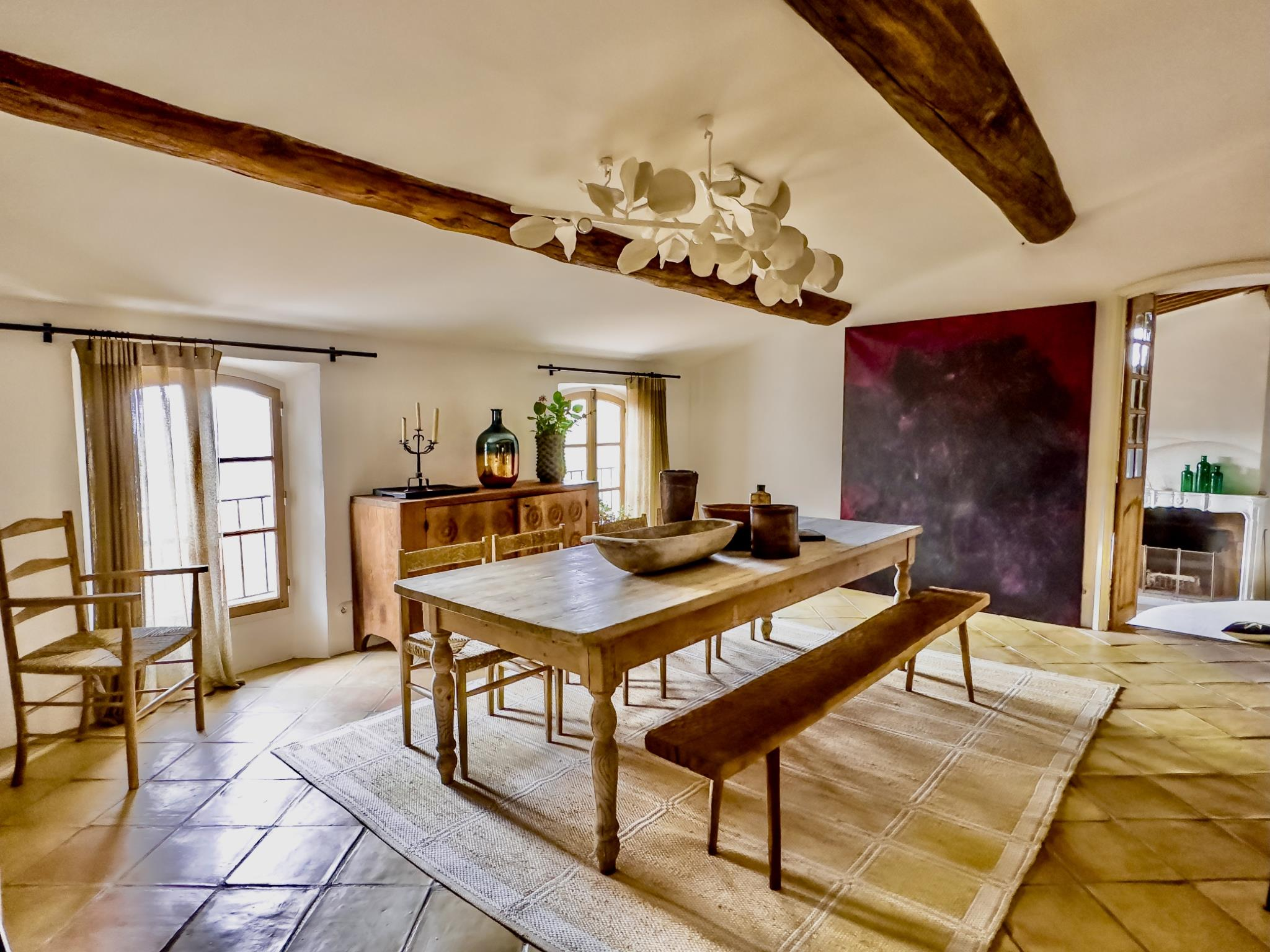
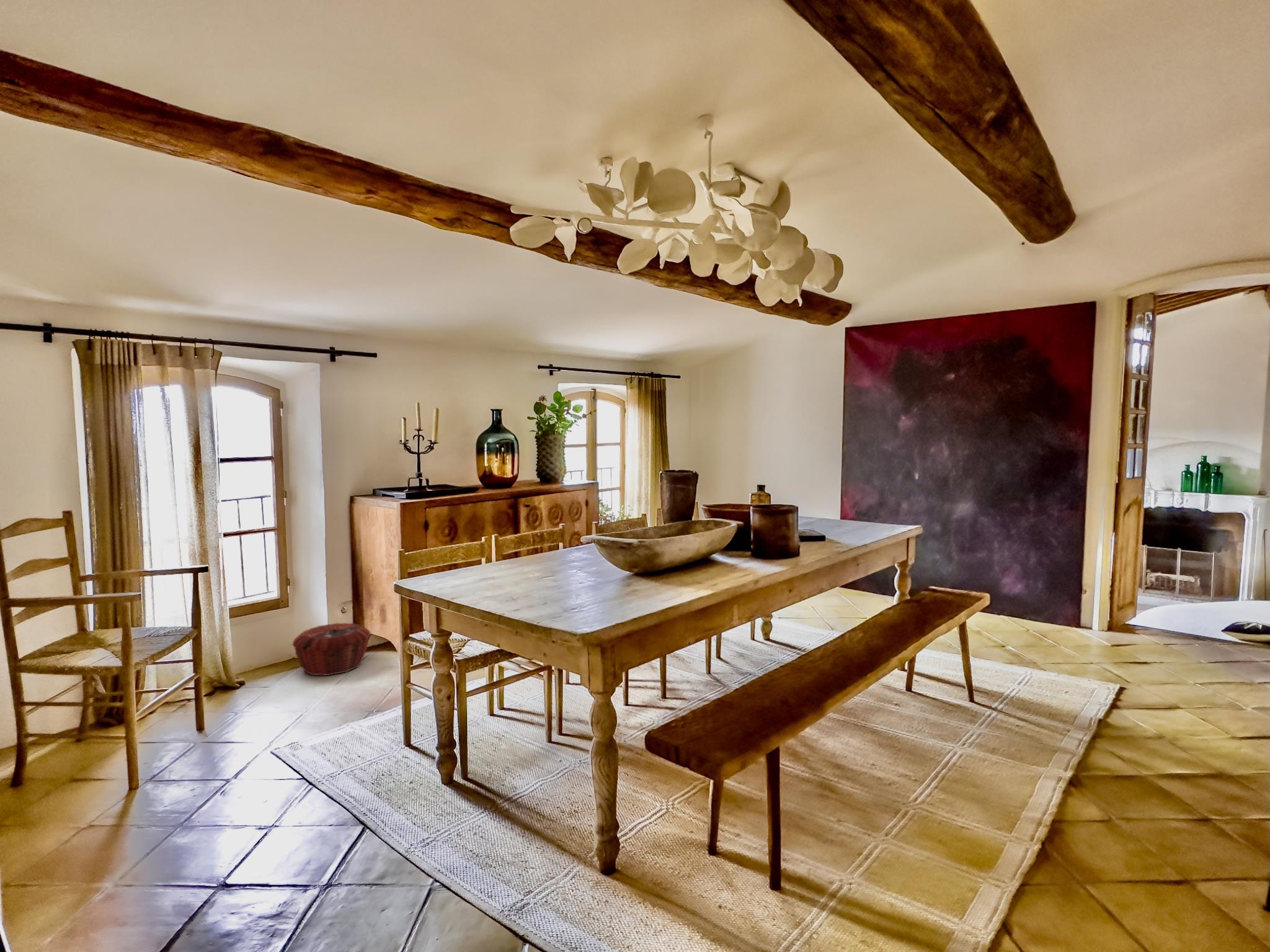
+ woven basket (332, 646)
